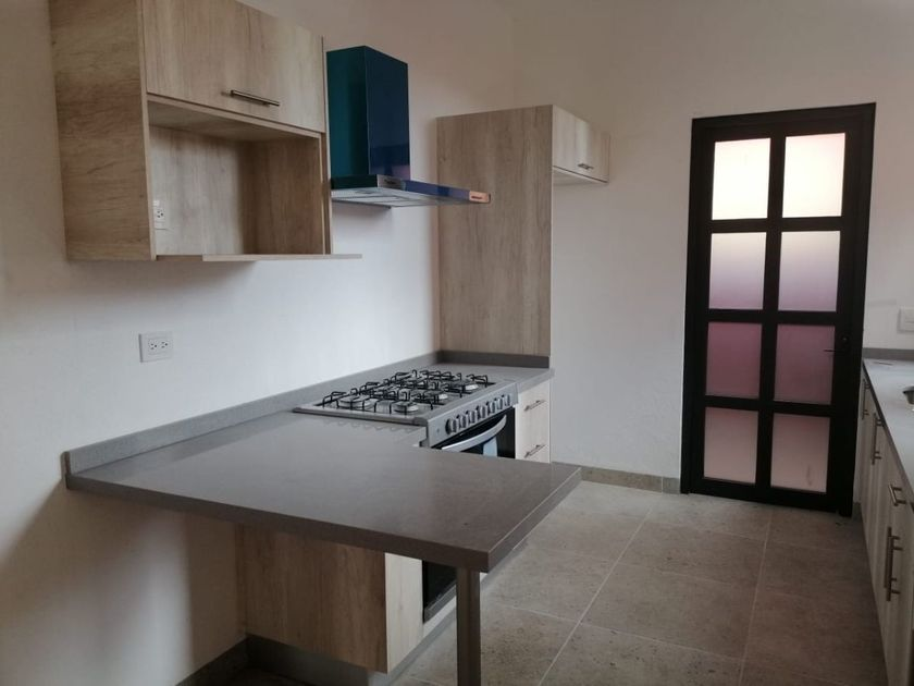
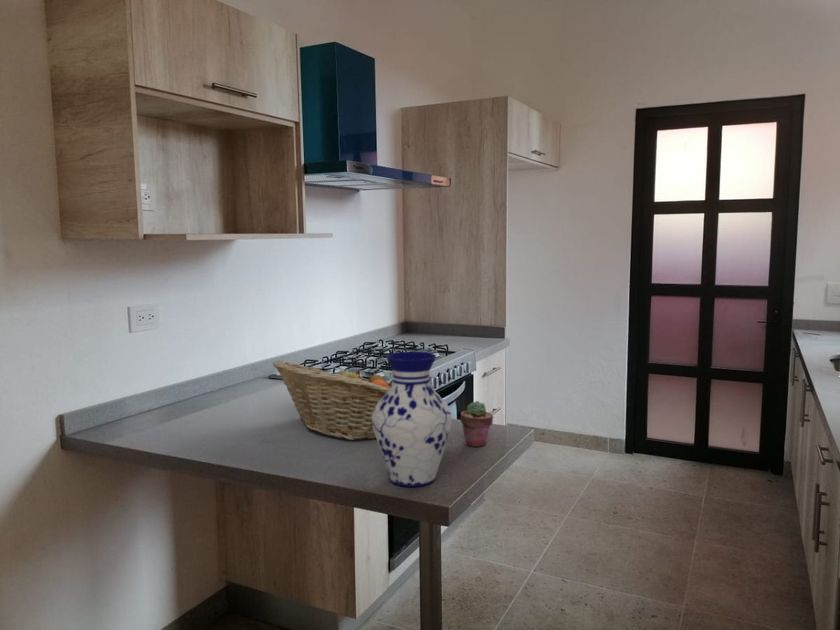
+ potted succulent (476, 422)
+ fruit basket (345, 392)
+ vase (411, 417)
